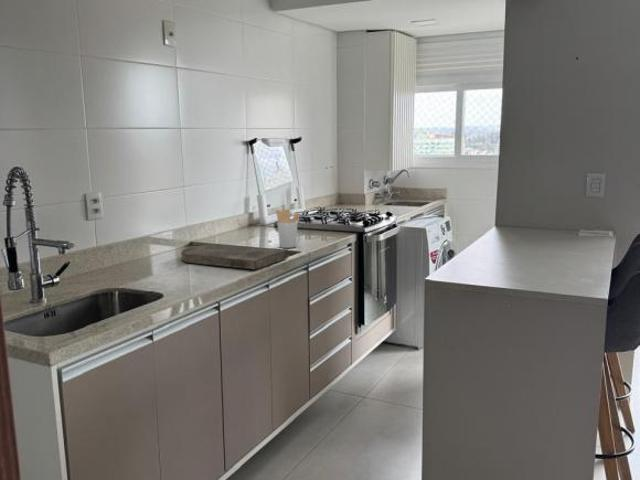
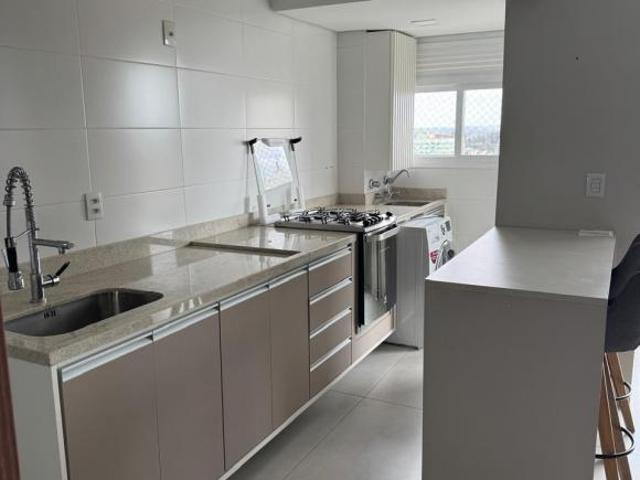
- utensil holder (286, 227)
- cutting board (228, 255)
